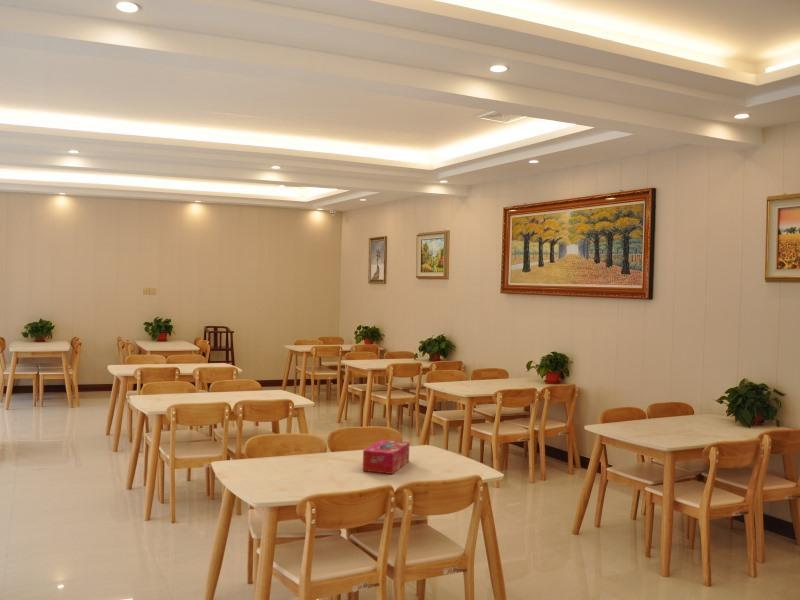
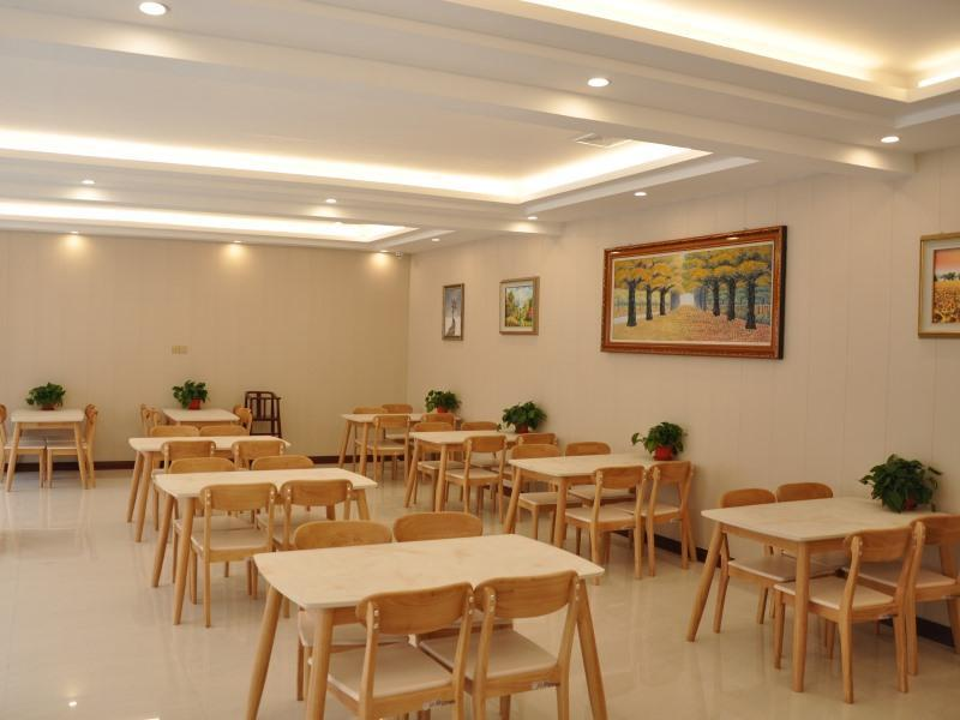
- tissue box (386, 456)
